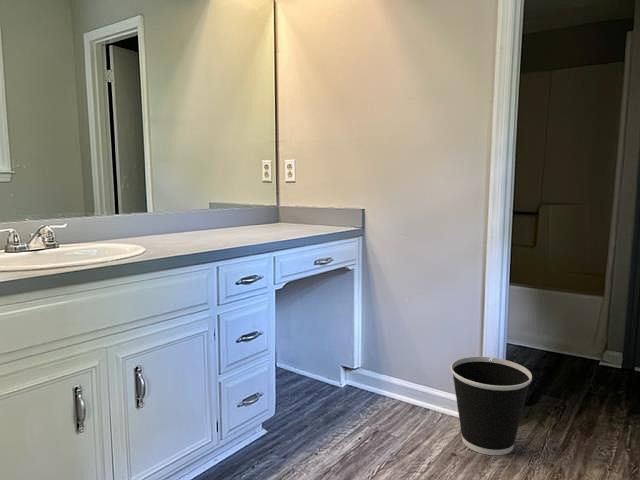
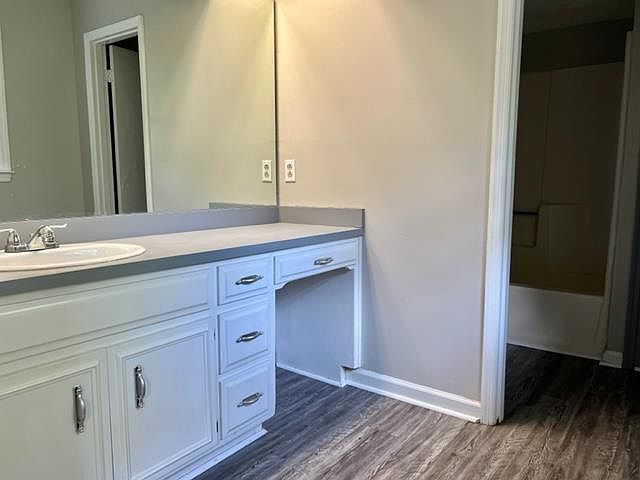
- wastebasket (488, 406)
